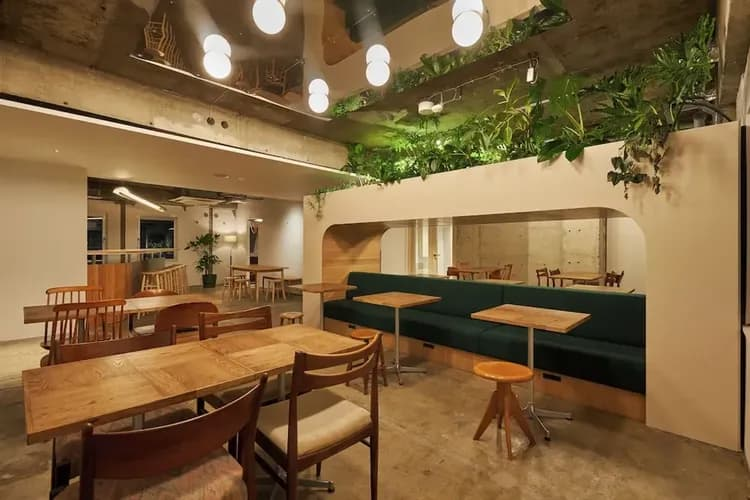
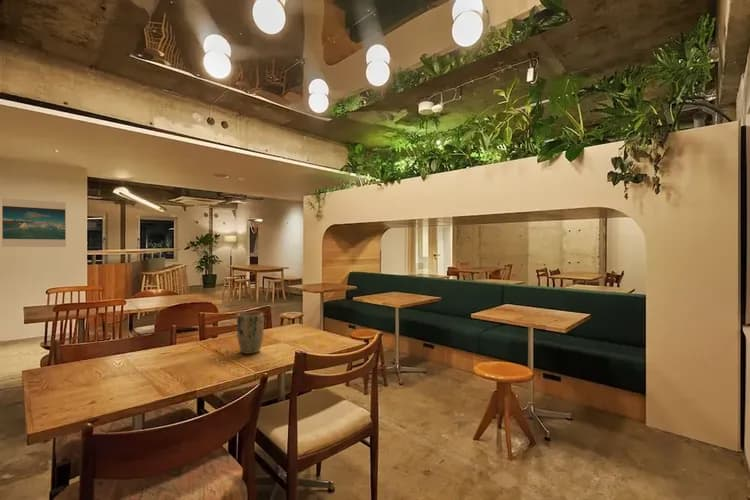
+ plant pot (250, 332)
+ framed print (35, 223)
